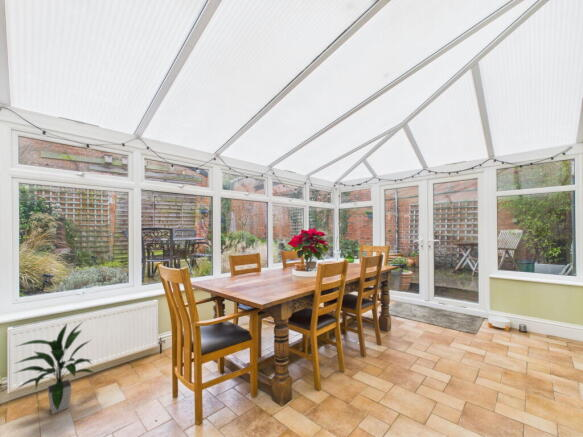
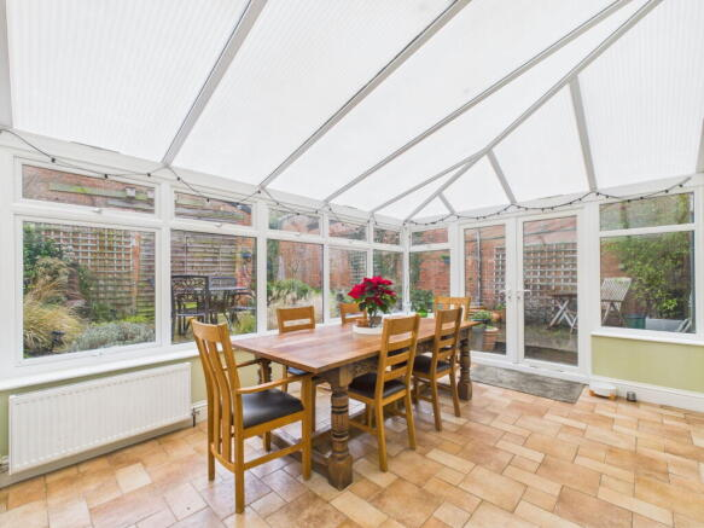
- indoor plant (57, 368)
